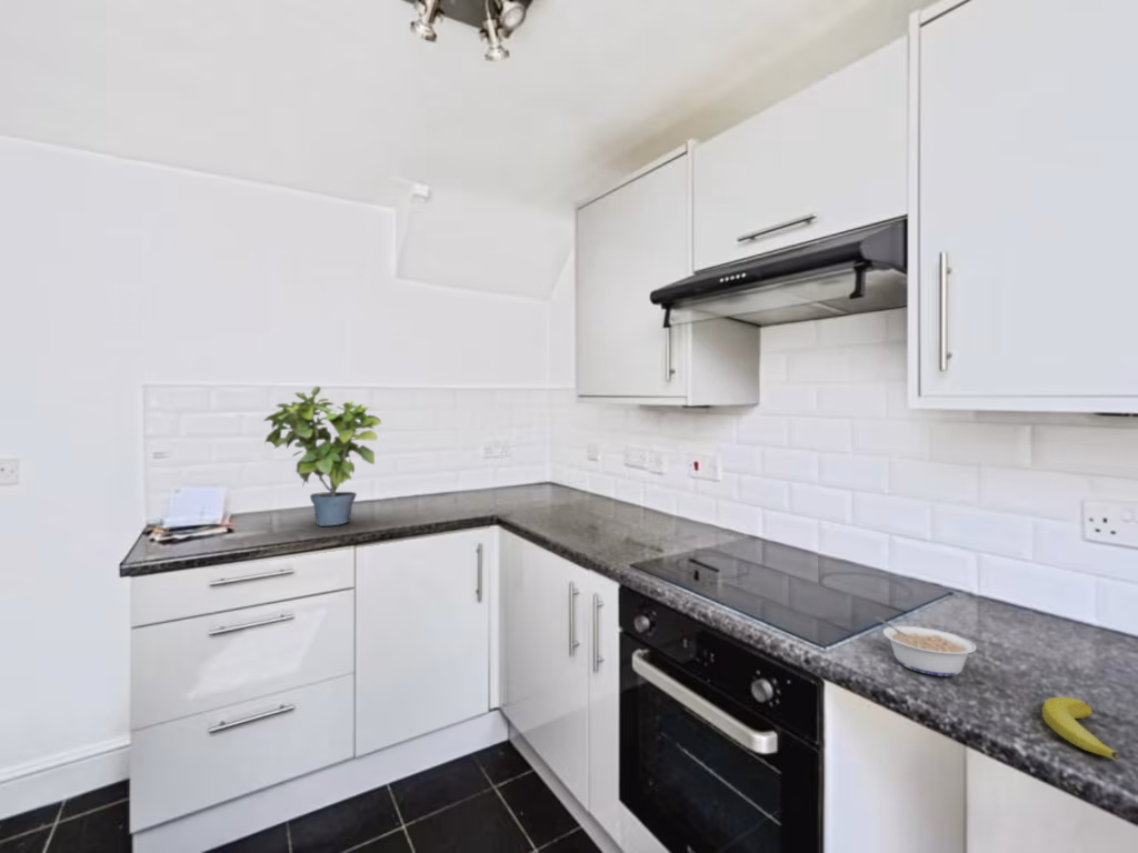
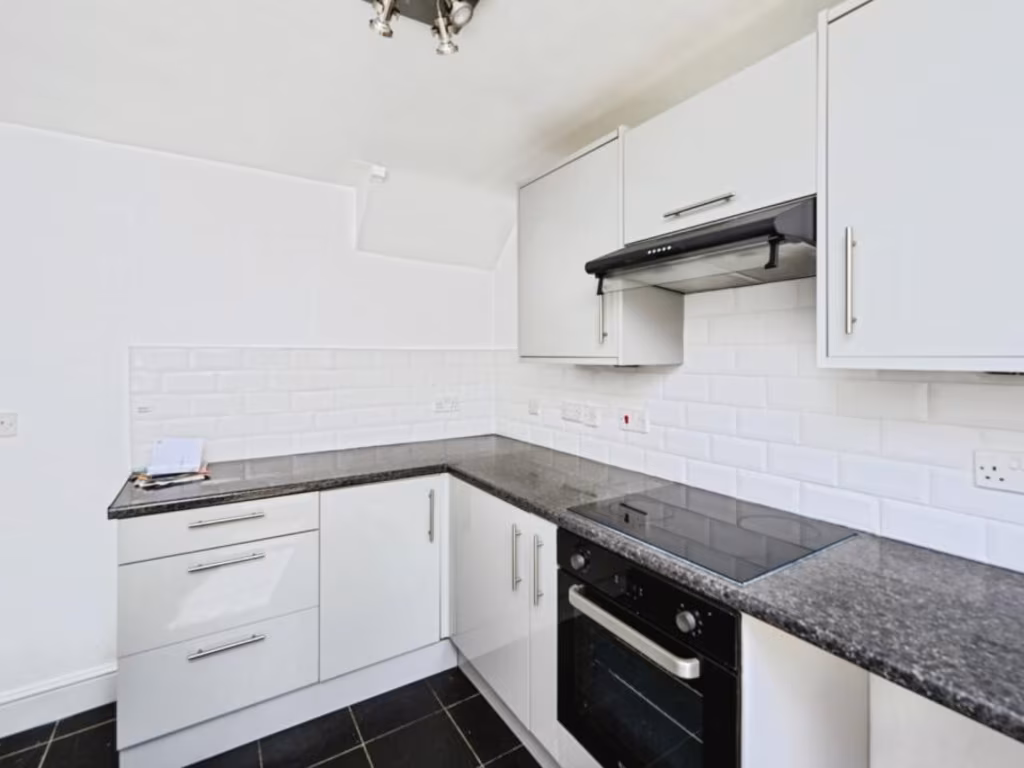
- legume (924, 649)
- banana (1075, 721)
- potted plant (323, 455)
